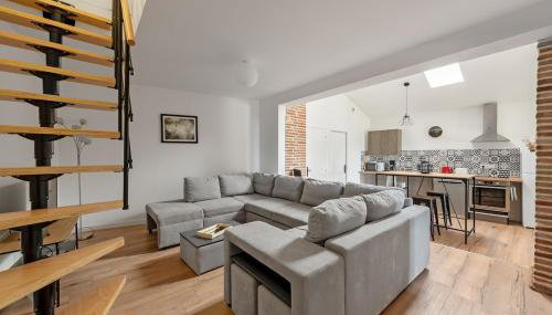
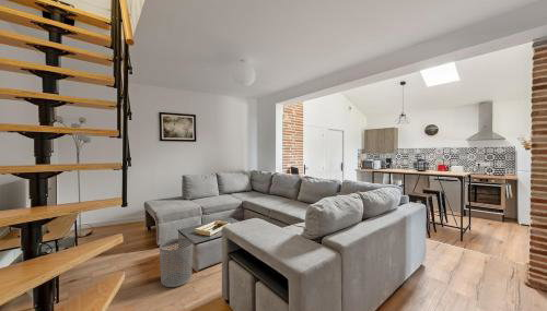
+ waste bin (176, 261)
